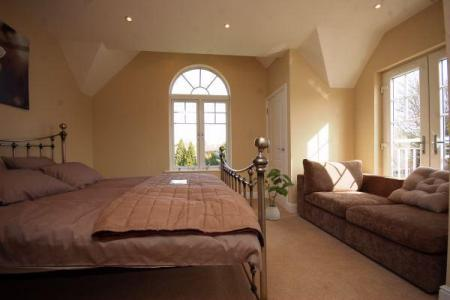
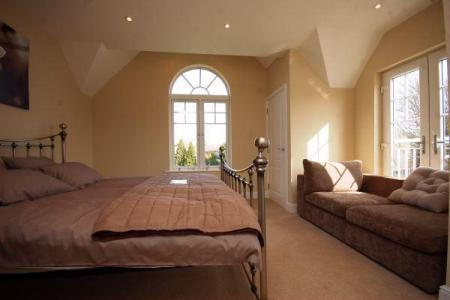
- house plant (276, 194)
